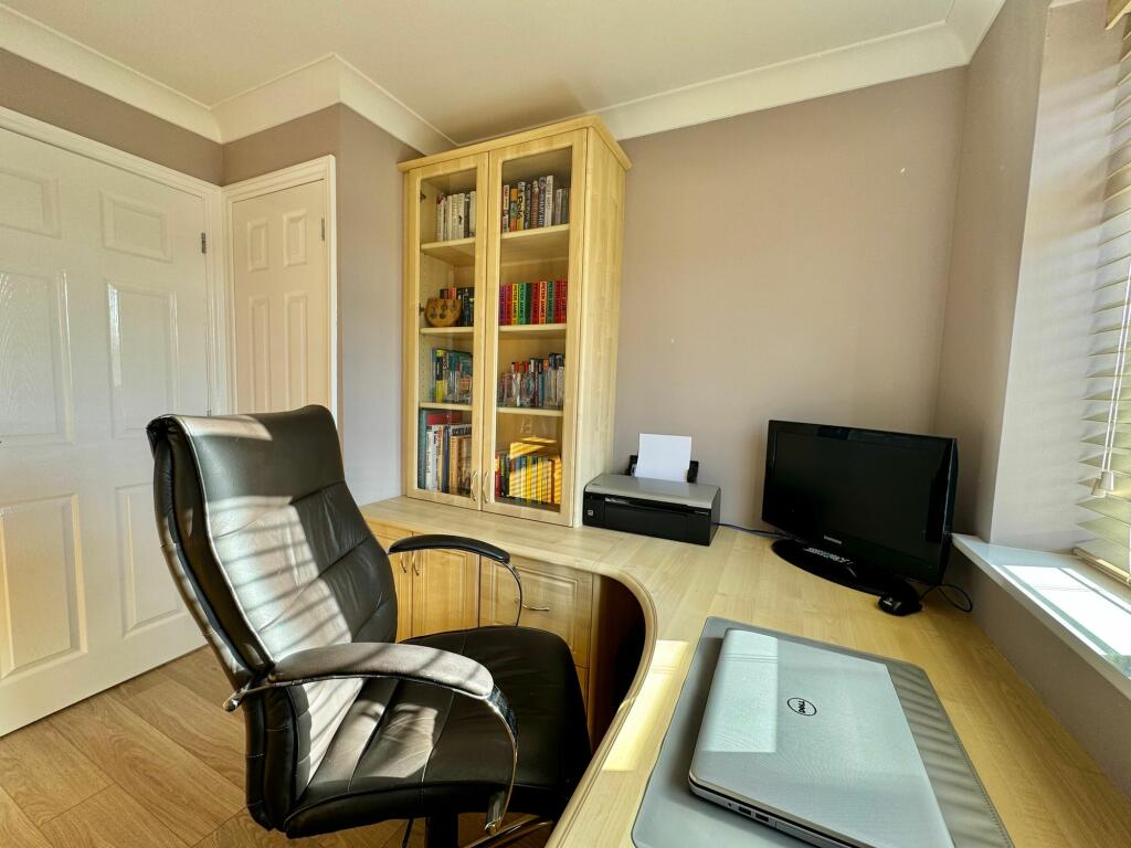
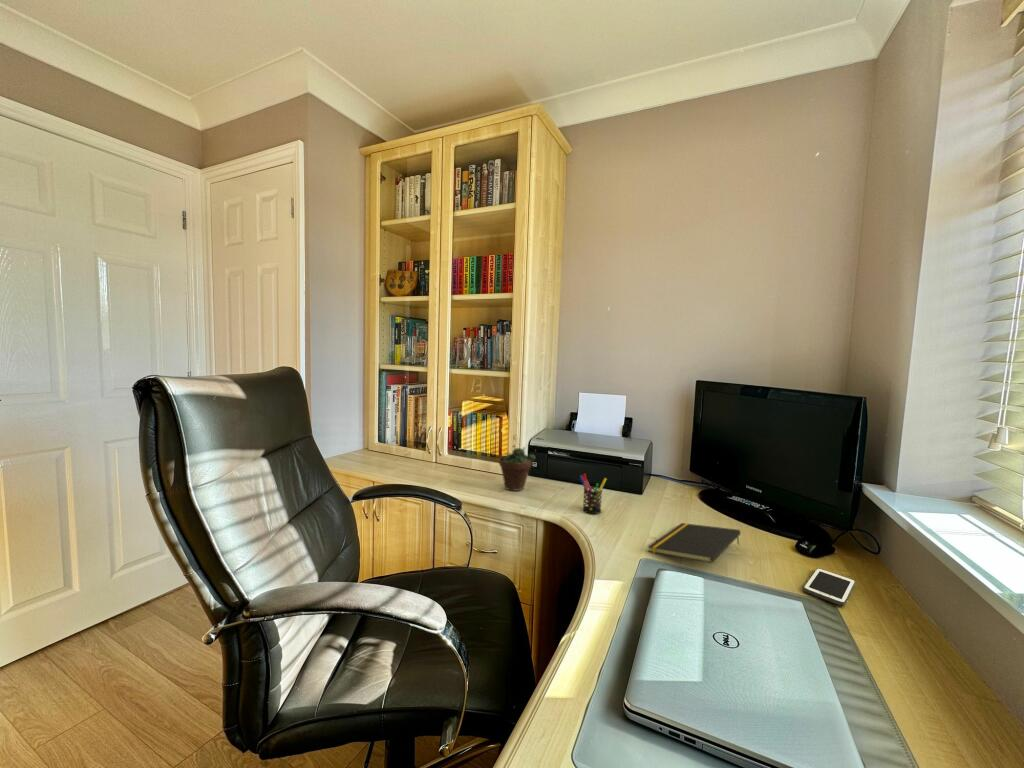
+ pen holder (592, 492)
+ notepad (695, 540)
+ cell phone (829, 585)
+ succulent plant (515, 461)
